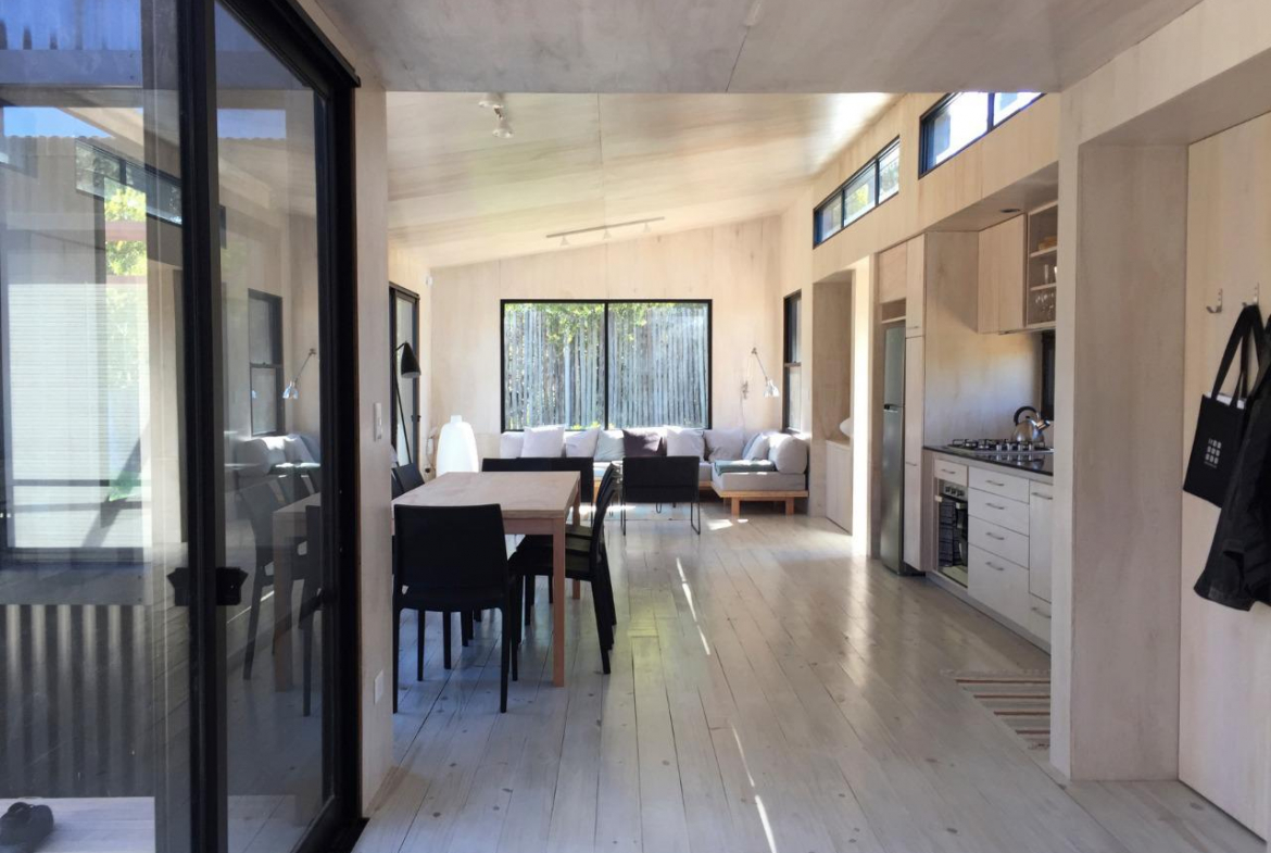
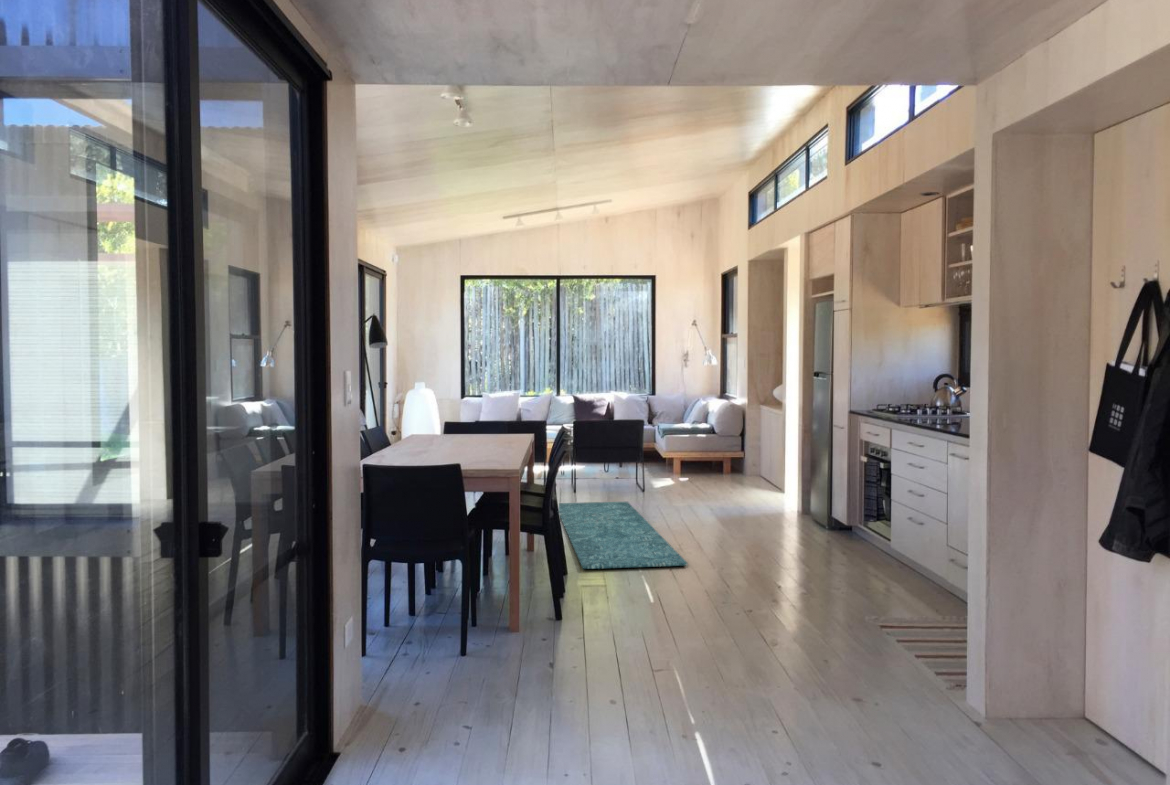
+ rug (609, 528)
